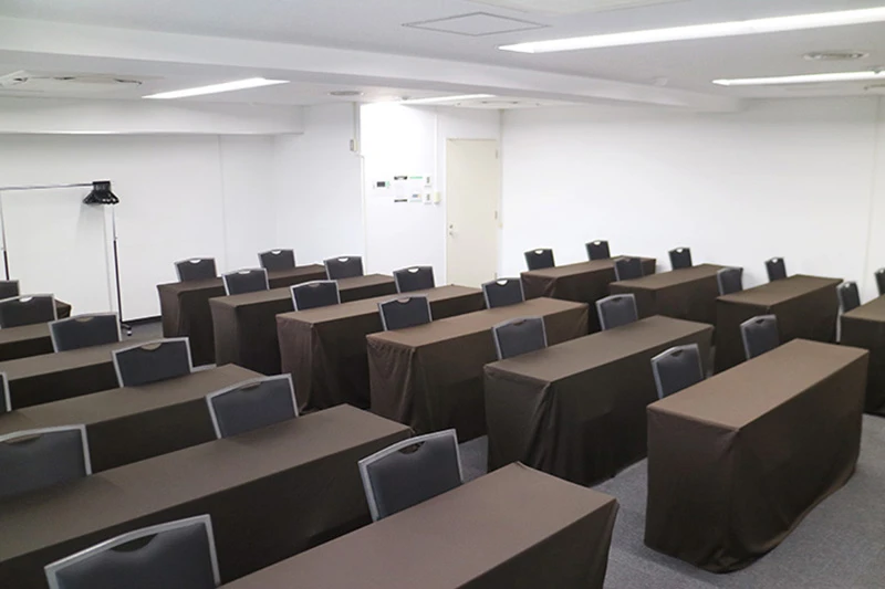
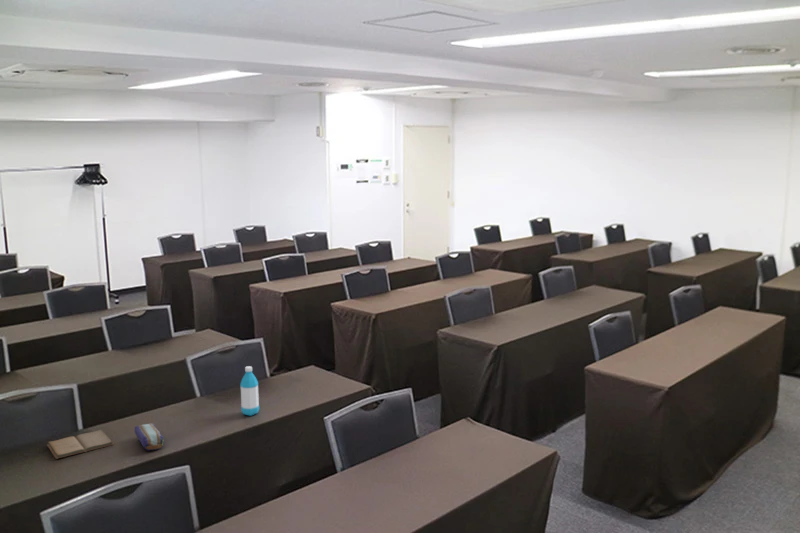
+ book (80, 443)
+ water bottle (249, 390)
+ pencil case (148, 436)
